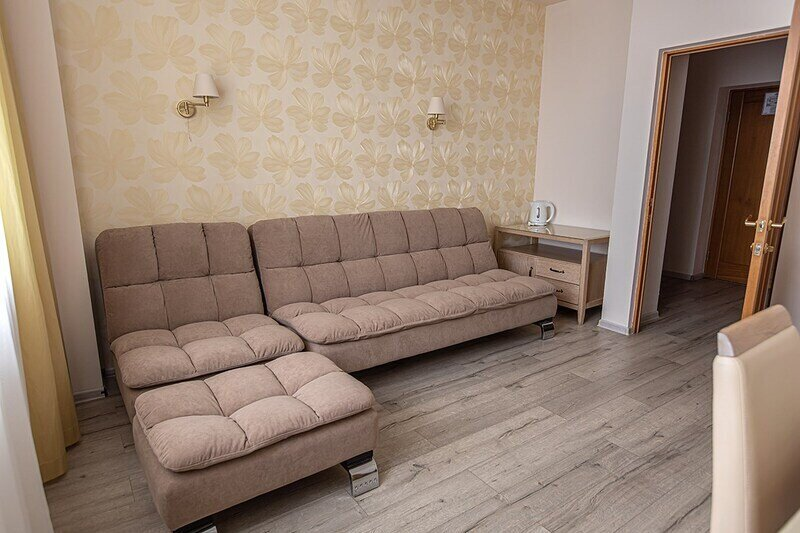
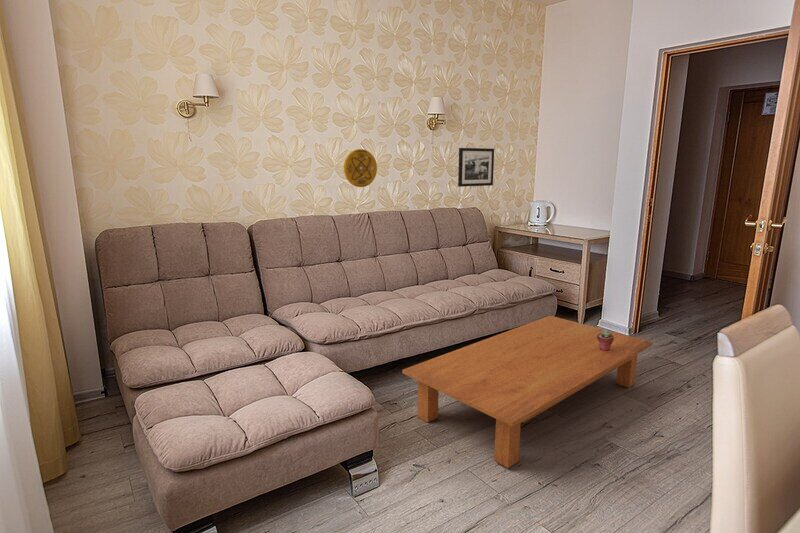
+ coffee table (534, 377)
+ picture frame (476, 167)
+ potted succulent (605, 339)
+ medallion (360, 168)
